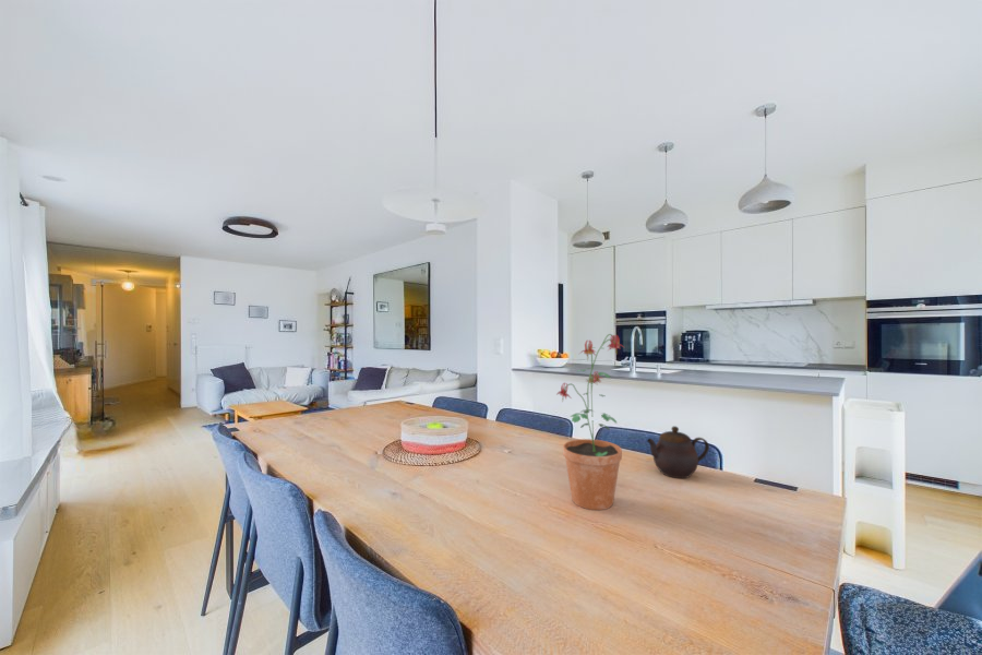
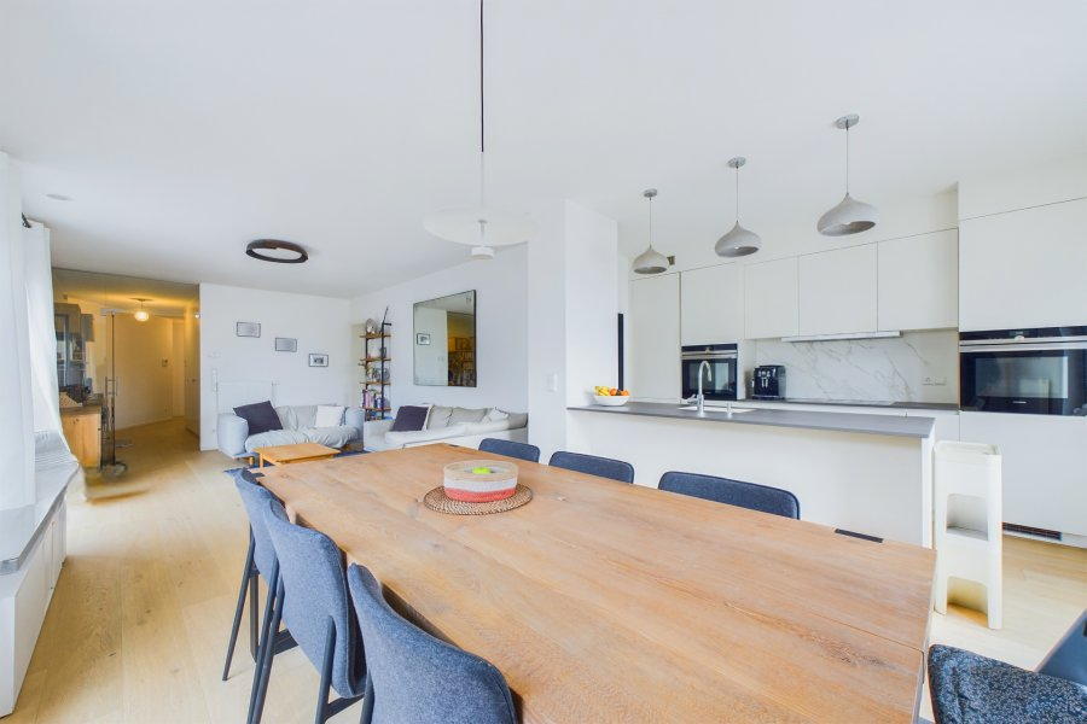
- teapot (678, 450)
- potted plant (587, 416)
